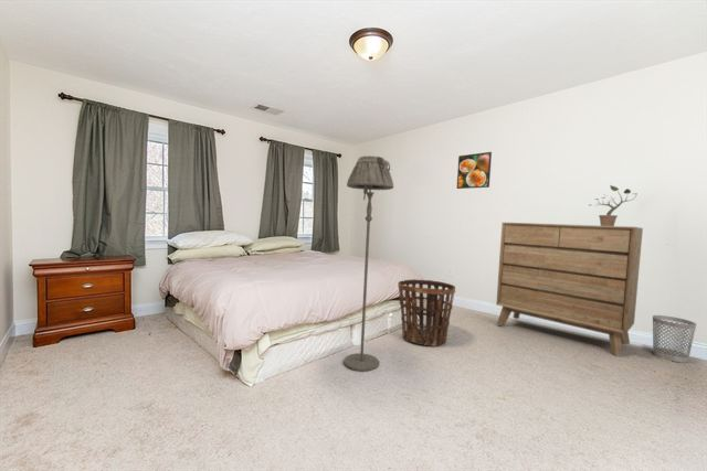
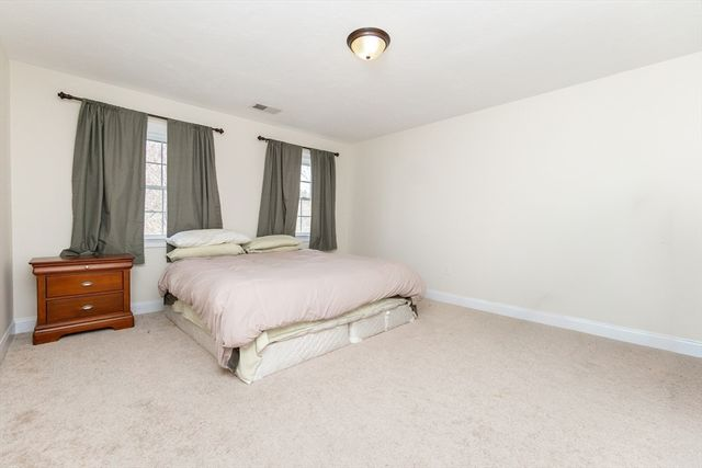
- basket (424, 310)
- wastebasket (672, 338)
- floor lamp (366, 261)
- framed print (473, 171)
- potted plant (611, 205)
- dresser (562, 279)
